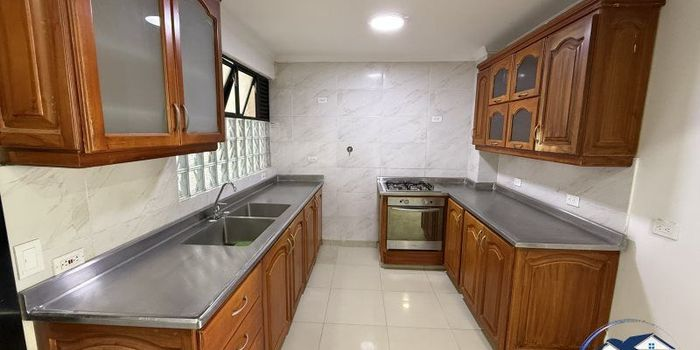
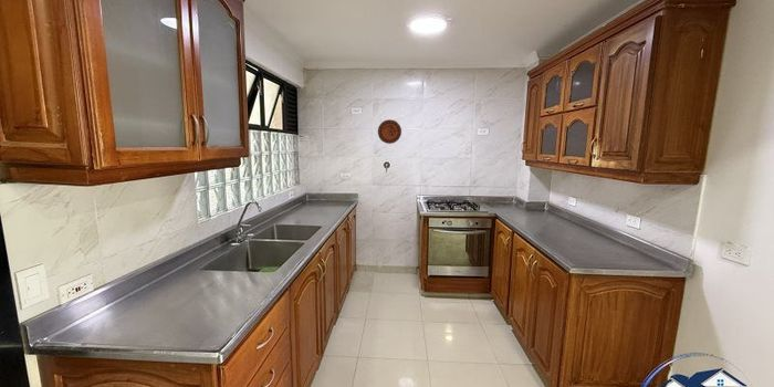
+ decorative plate (389, 132)
